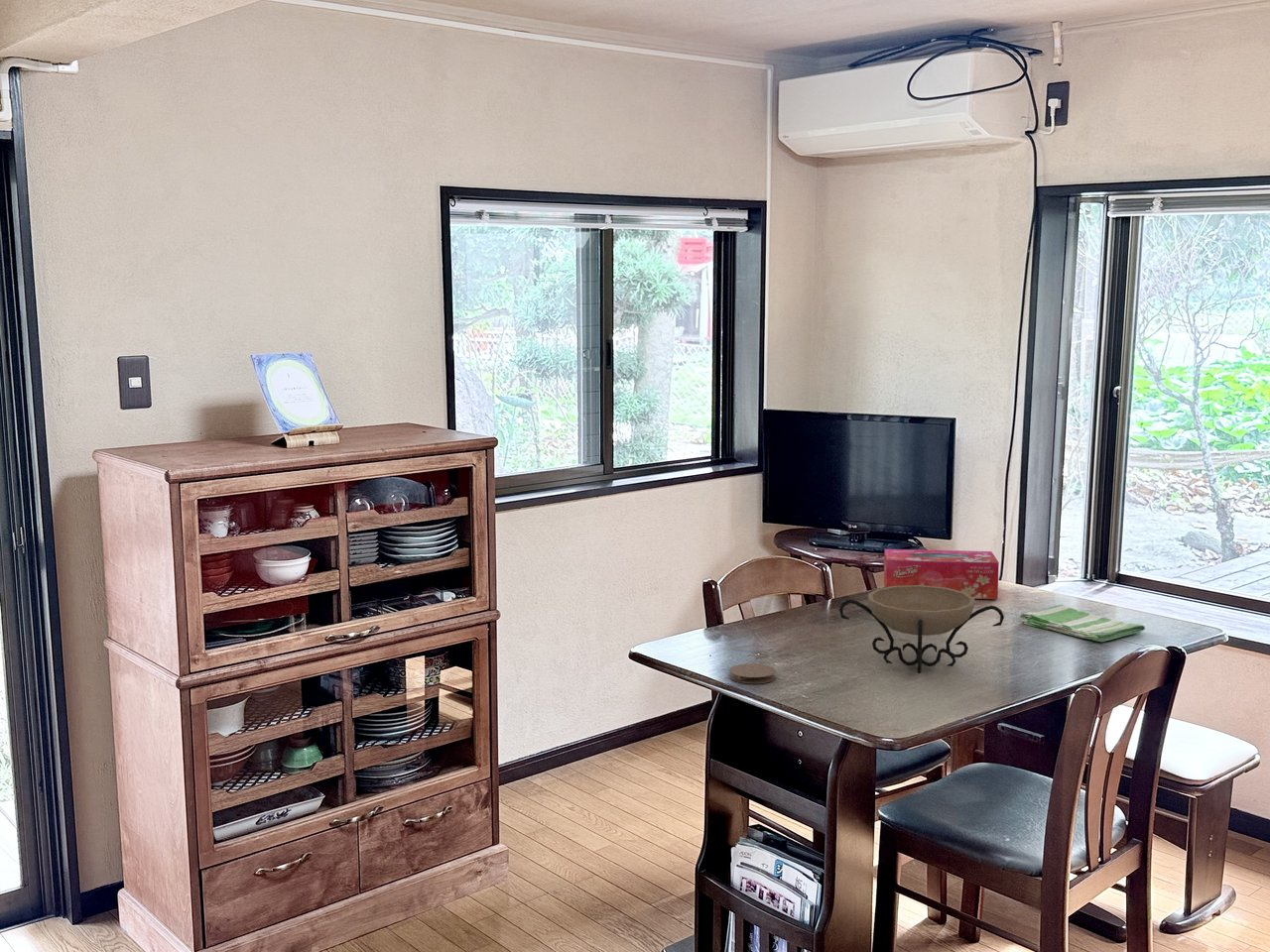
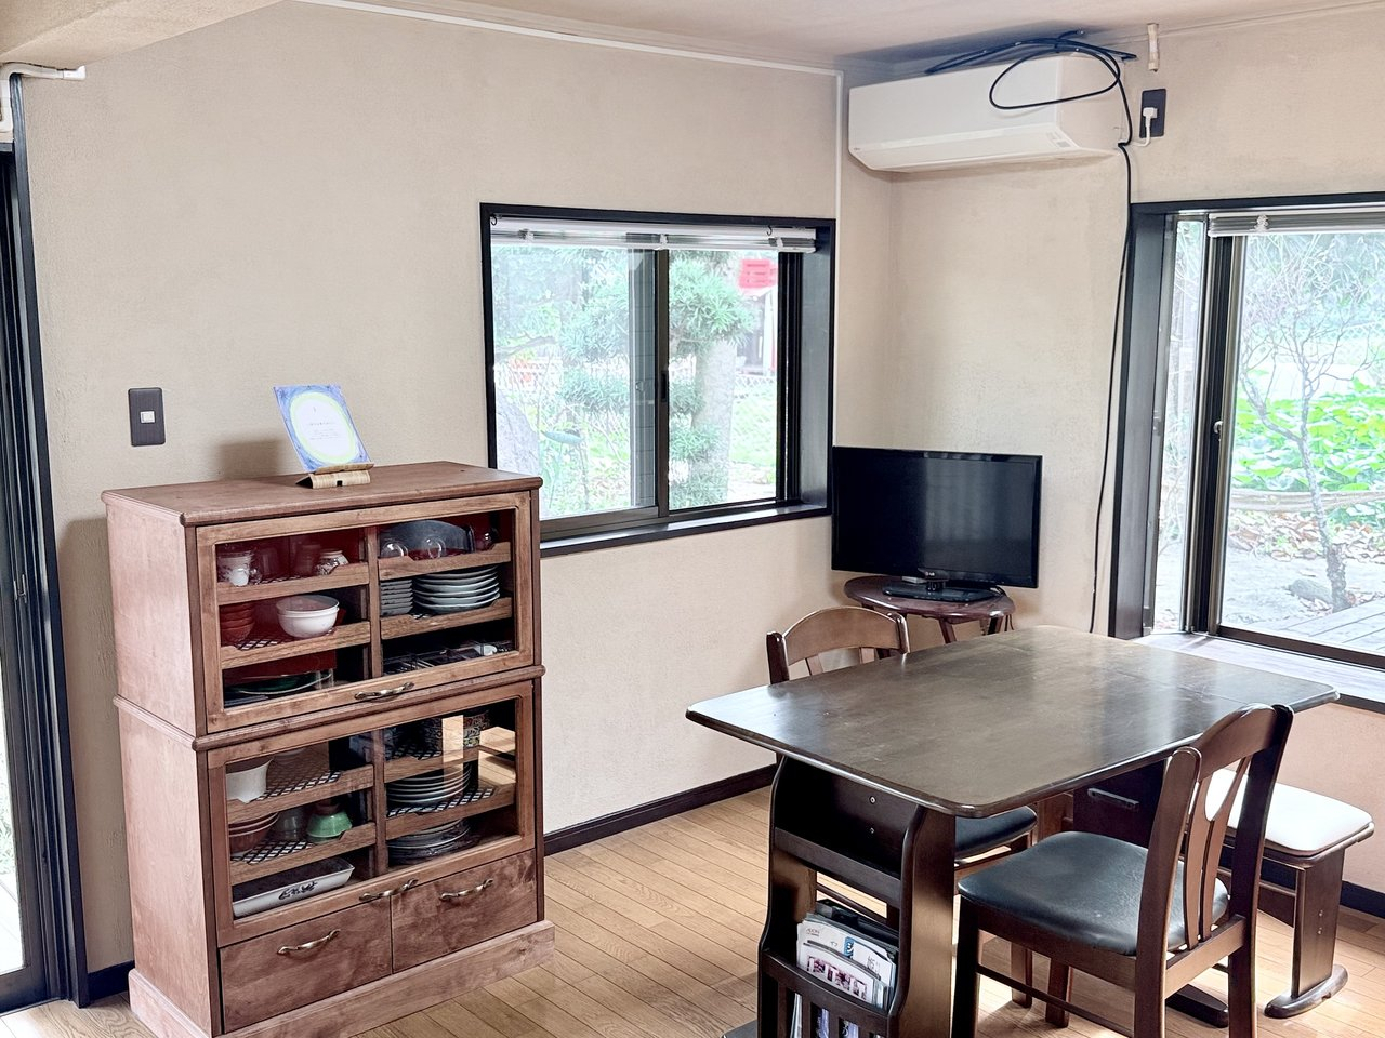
- coaster (752, 673)
- decorative bowl (920, 632)
- dish towel (1080, 622)
- tissue box (939, 573)
